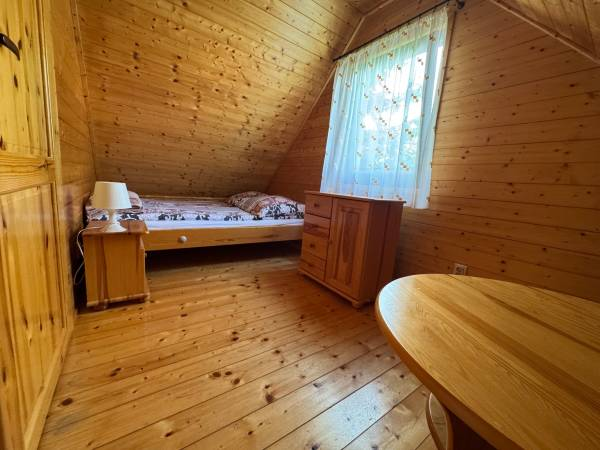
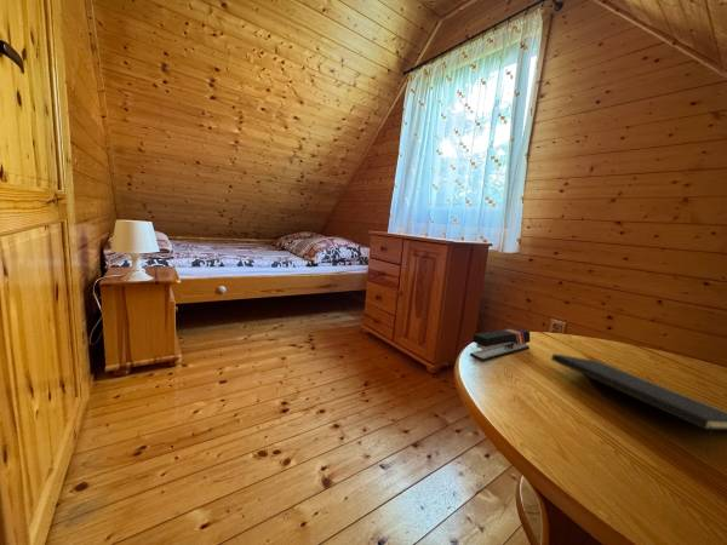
+ notepad (640, 386)
+ stapler (502, 342)
